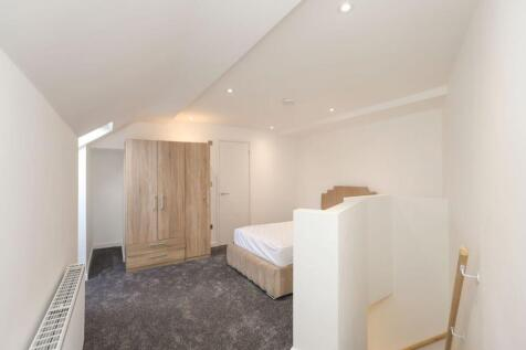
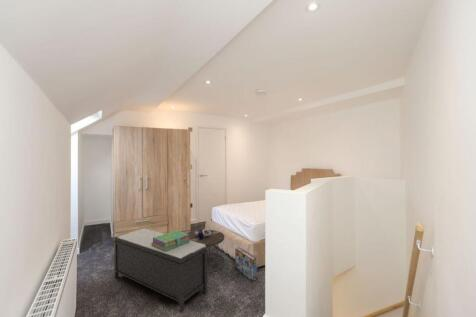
+ stack of books (171, 239)
+ side table (202, 243)
+ box (245, 263)
+ bench (158, 262)
